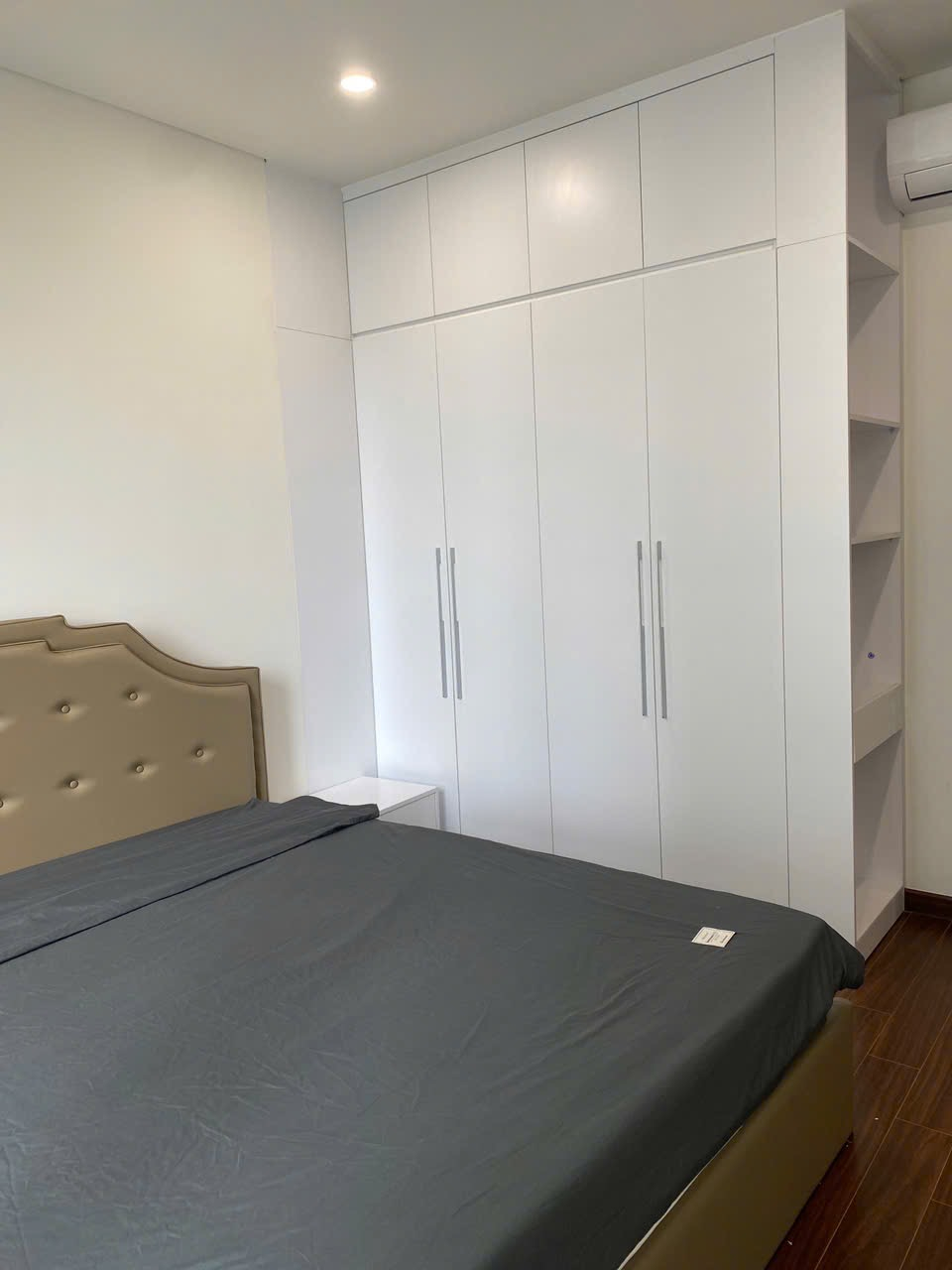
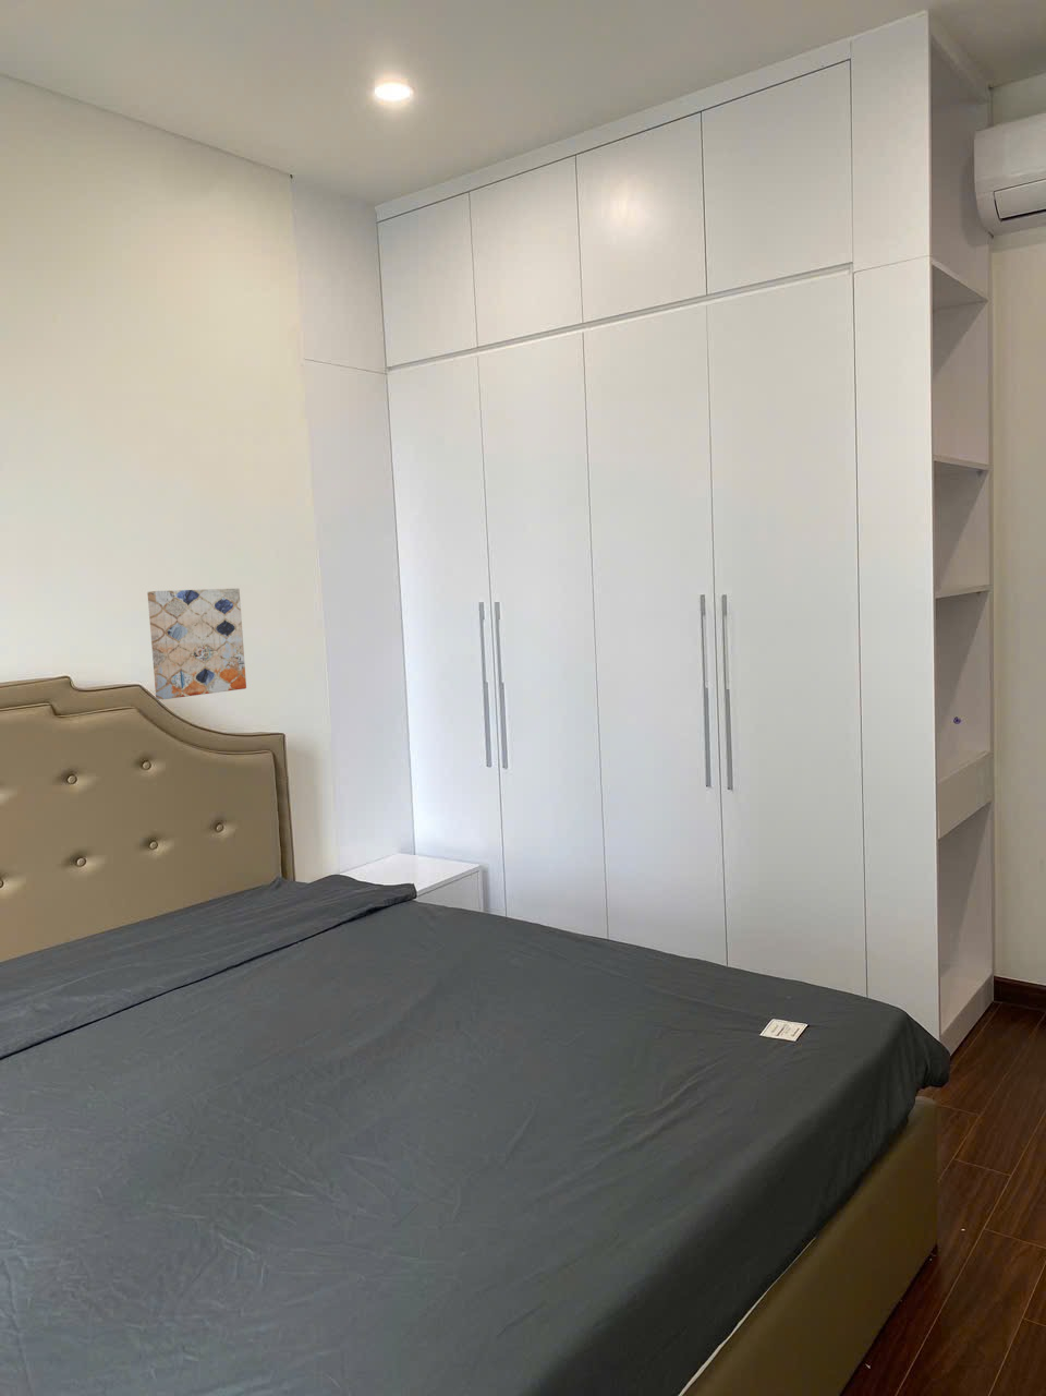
+ wall art (198, 641)
